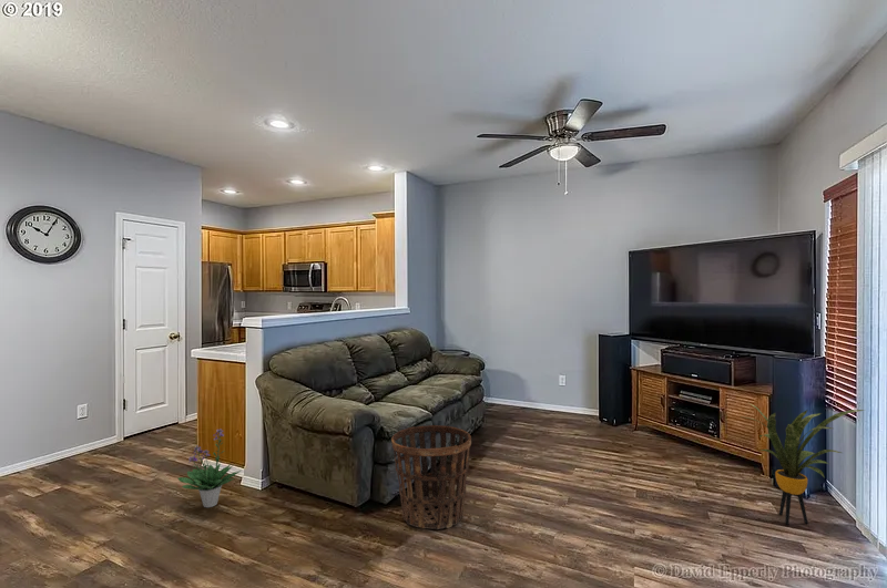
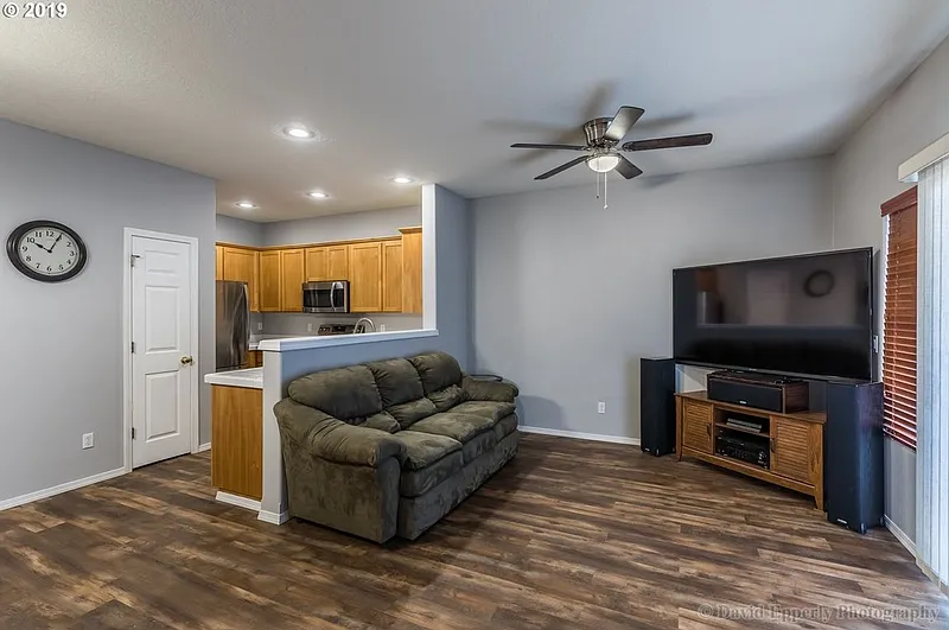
- house plant (798, 464)
- potted plant (211, 466)
- basket (431, 474)
